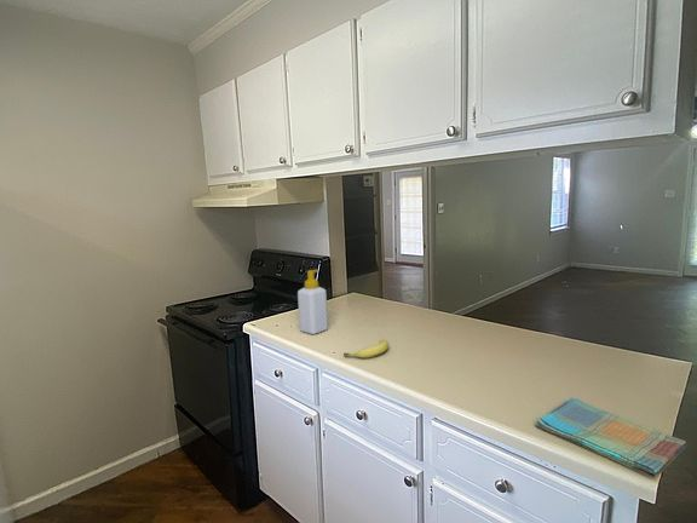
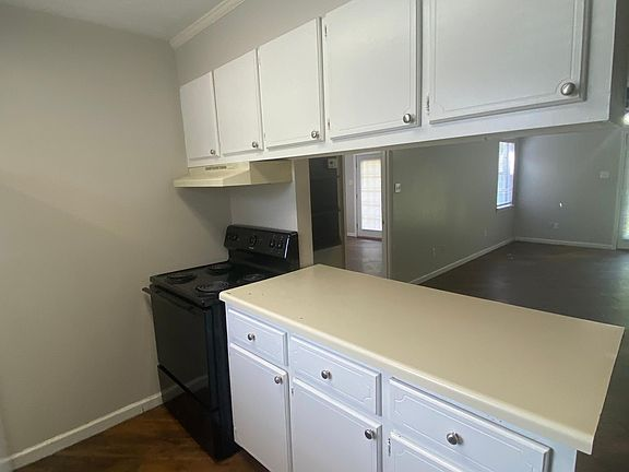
- fruit (370, 347)
- dish towel (606, 431)
- soap bottle (312, 300)
